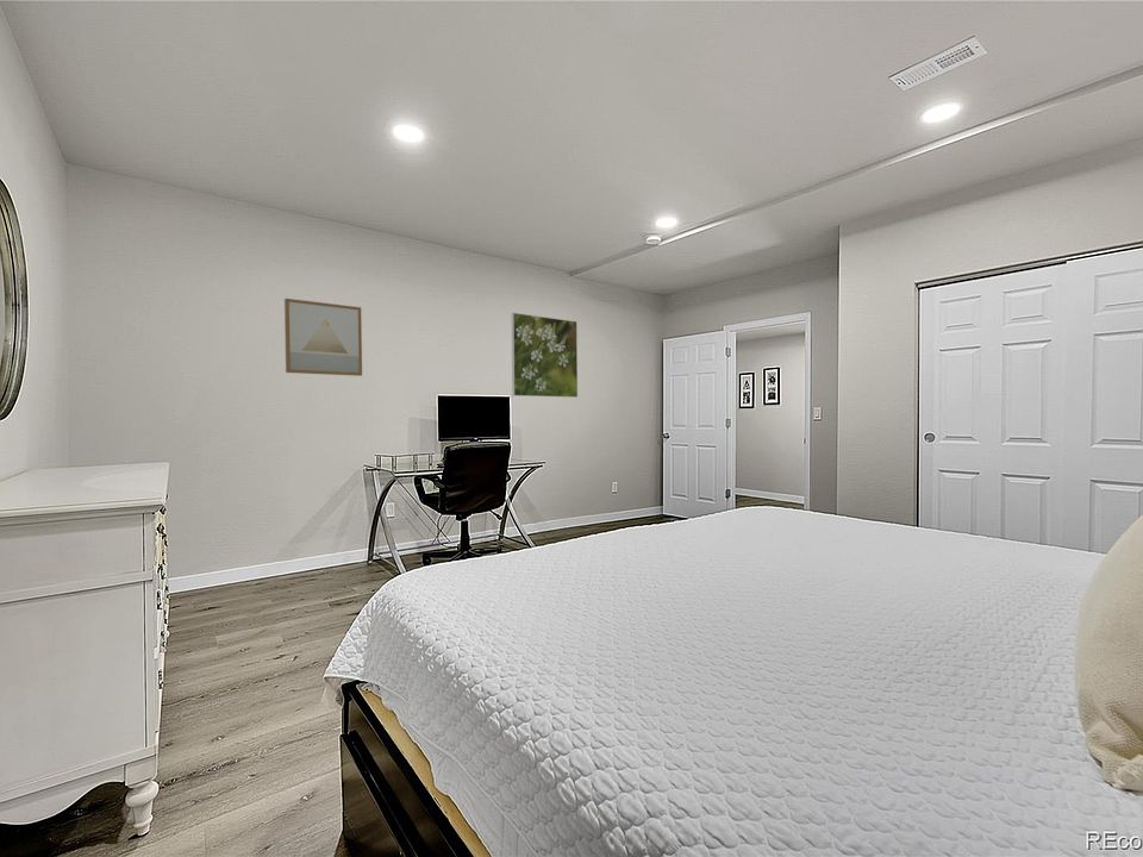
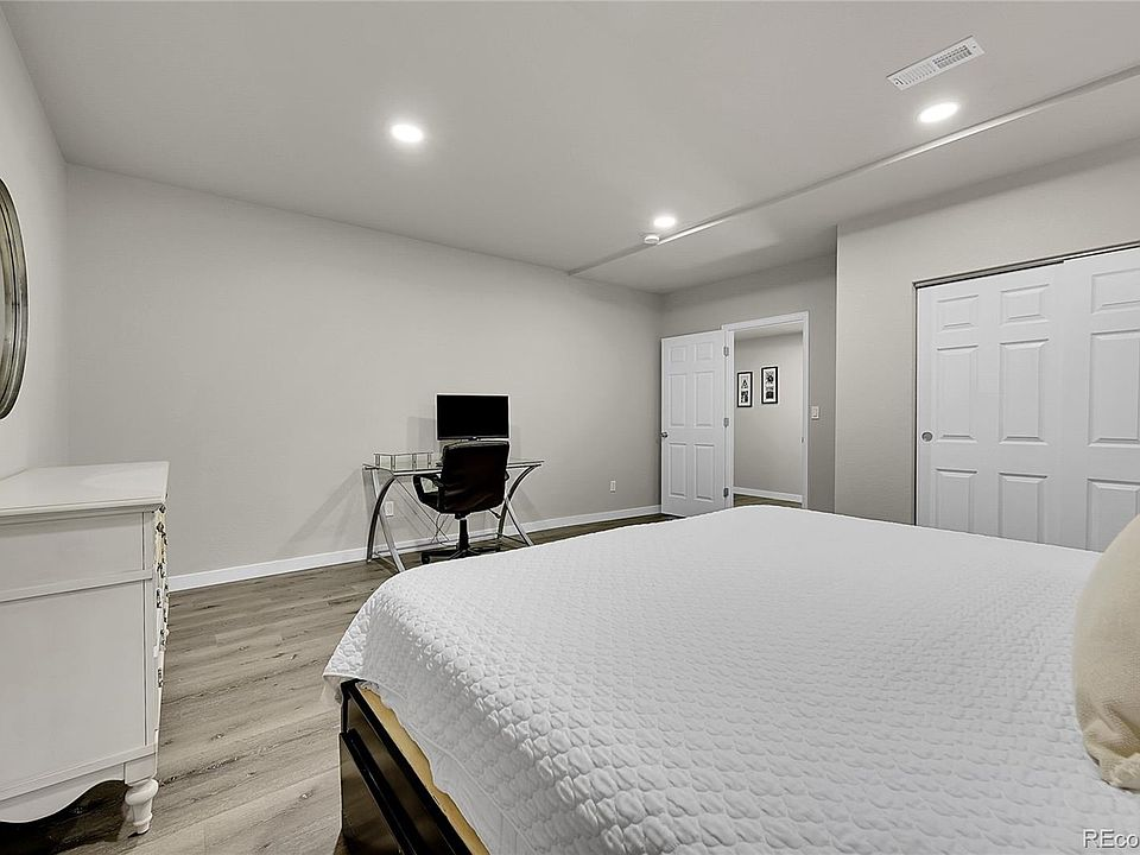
- wall art (324, 338)
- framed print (545, 357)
